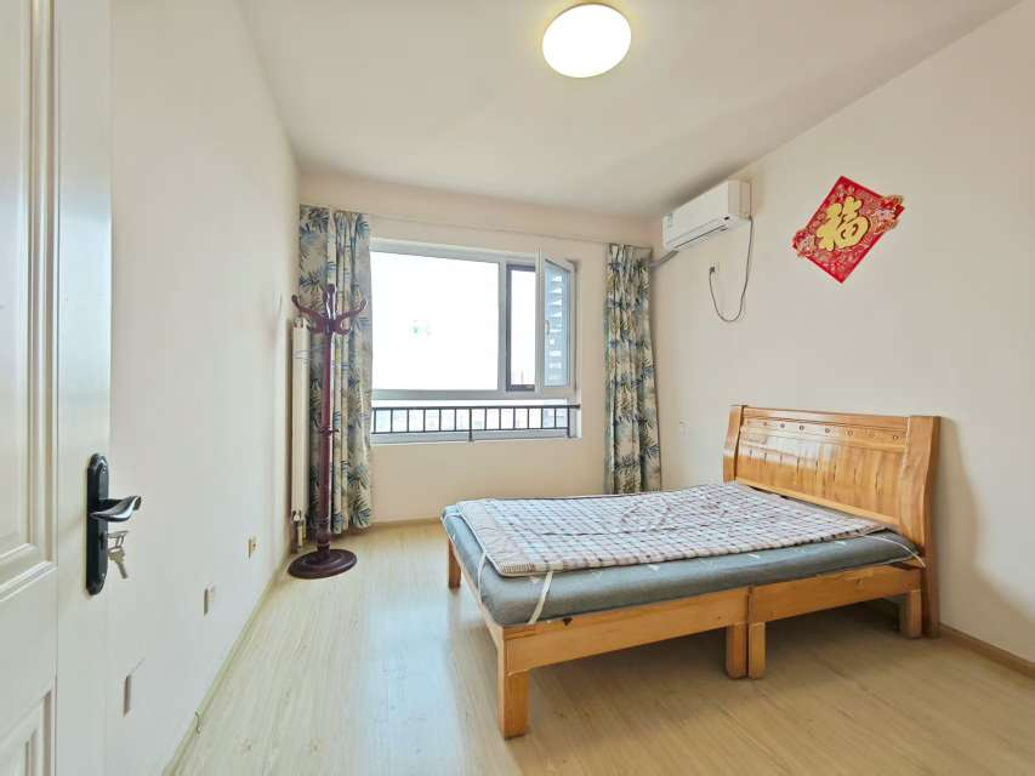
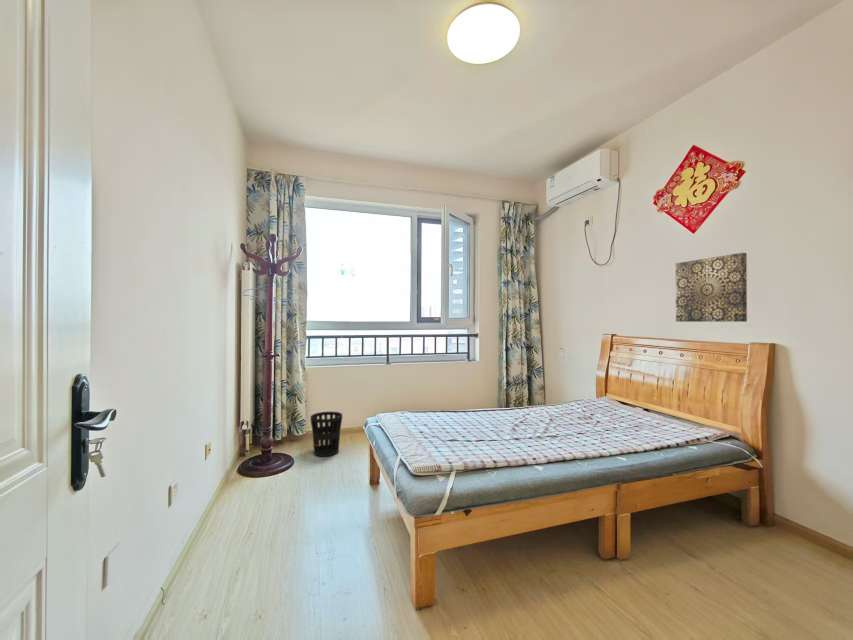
+ wall art (708, 290)
+ wastebasket (326, 433)
